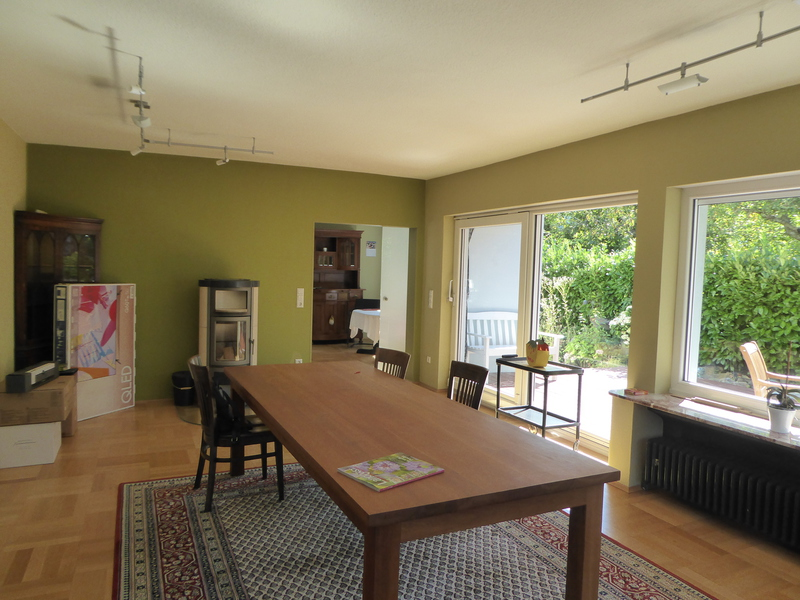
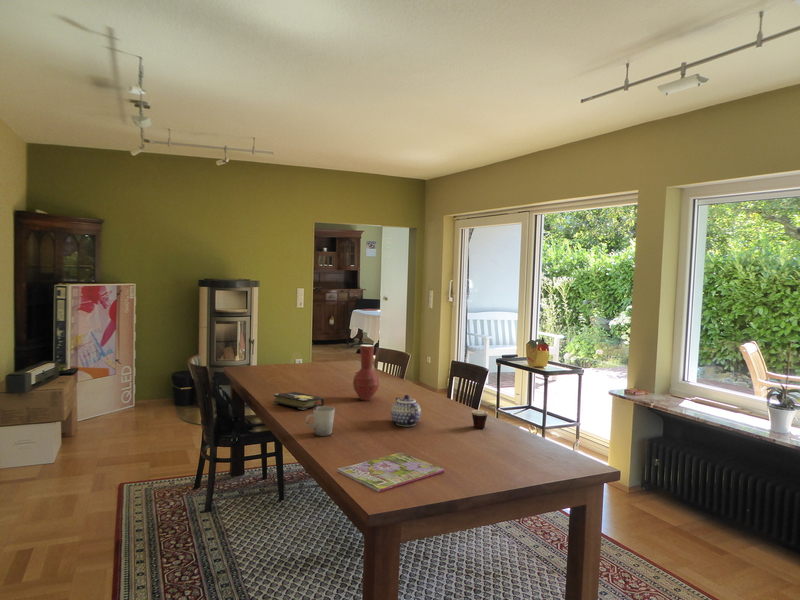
+ cup (319, 421)
+ cup (484, 415)
+ hardback book (298, 399)
+ teapot (406, 409)
+ vase (366, 372)
